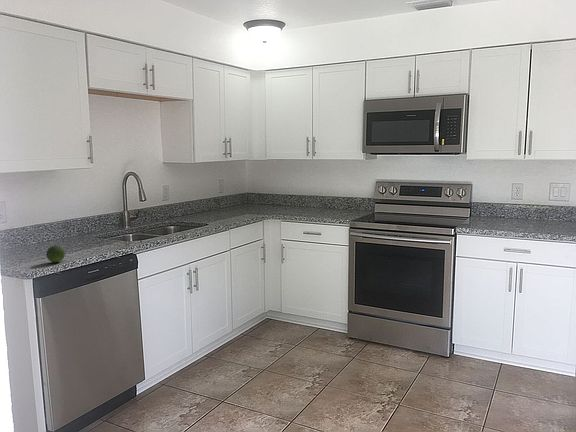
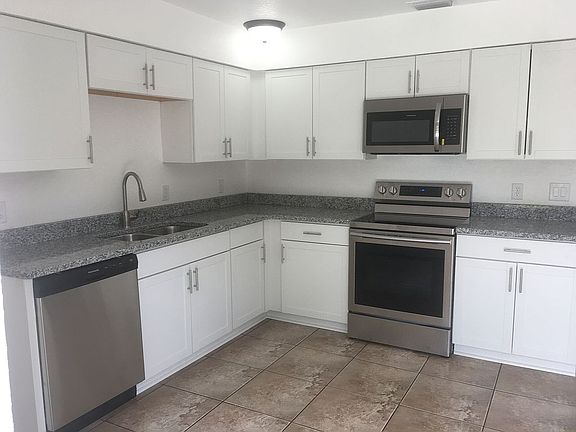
- fruit (55, 253)
